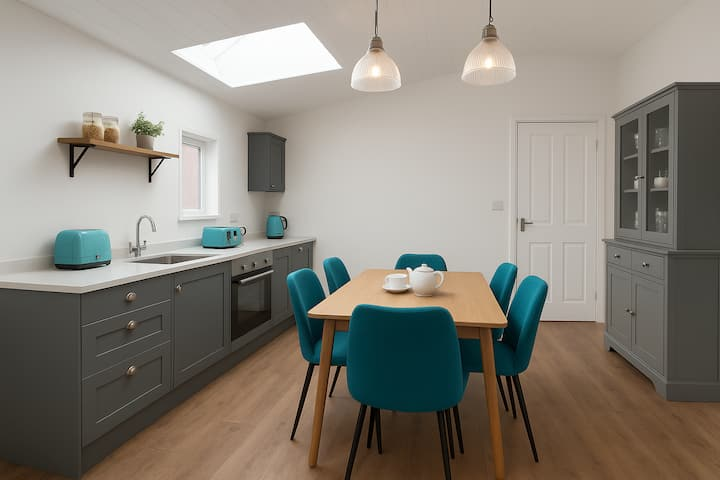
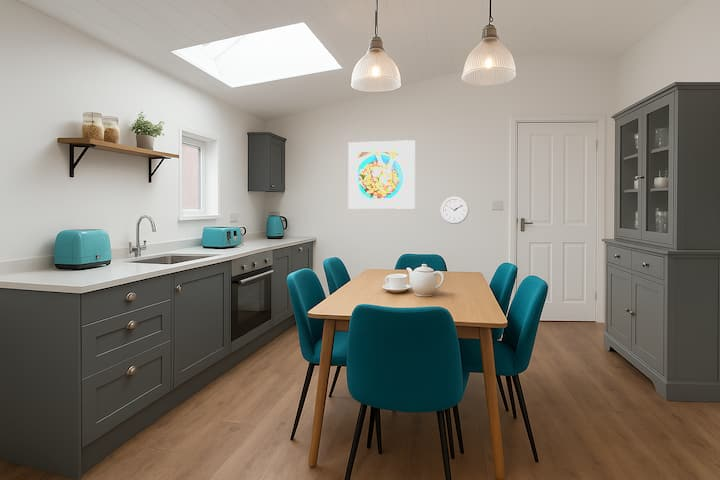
+ wall clock (454, 210)
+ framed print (381, 175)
